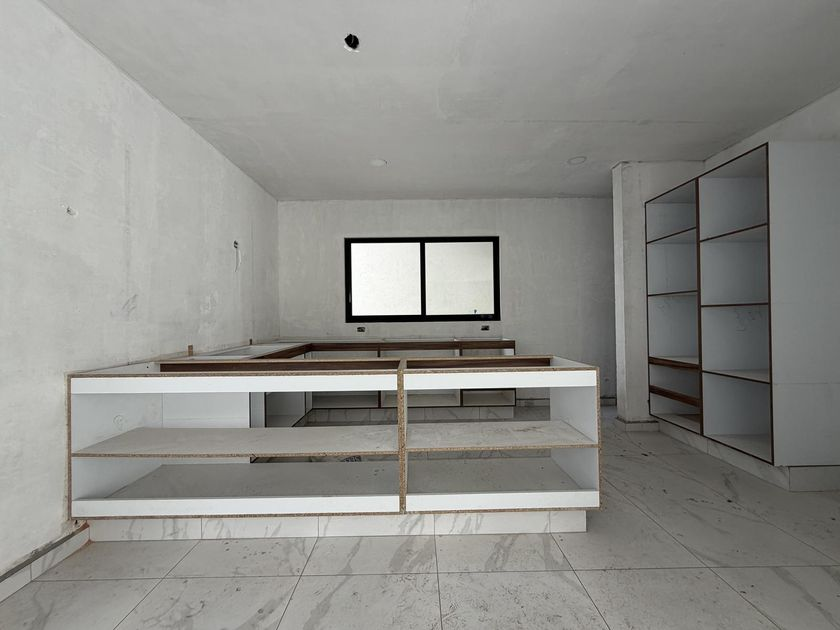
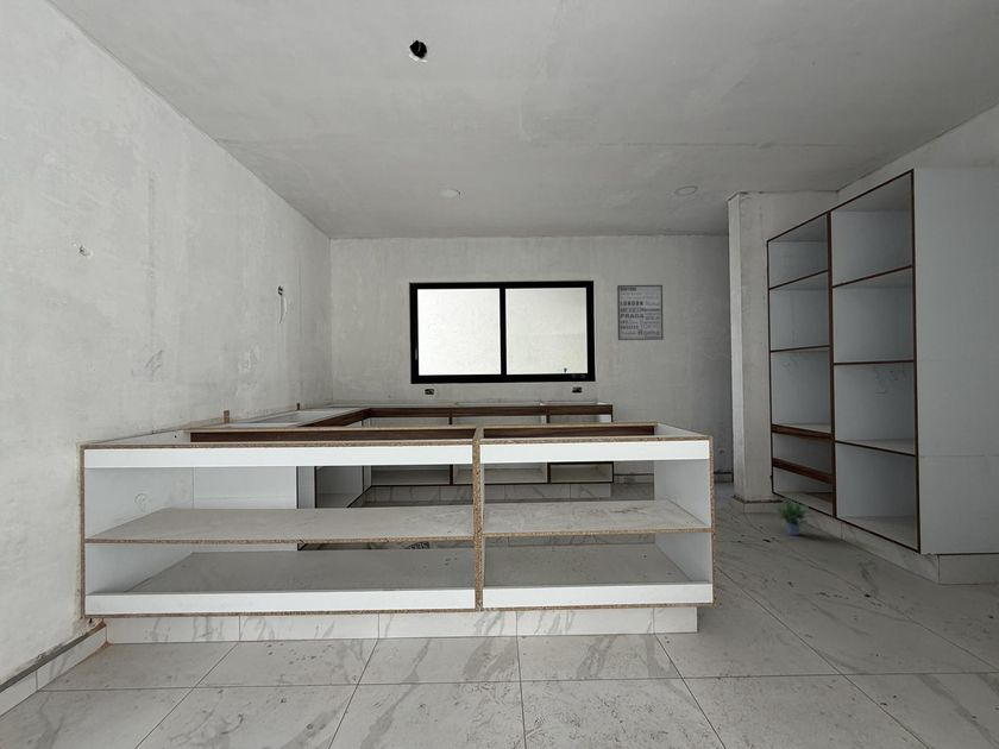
+ potted plant (794, 510)
+ wall art (640, 313)
